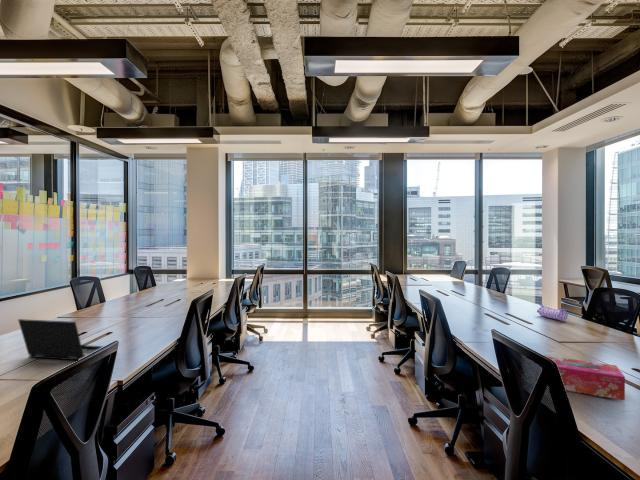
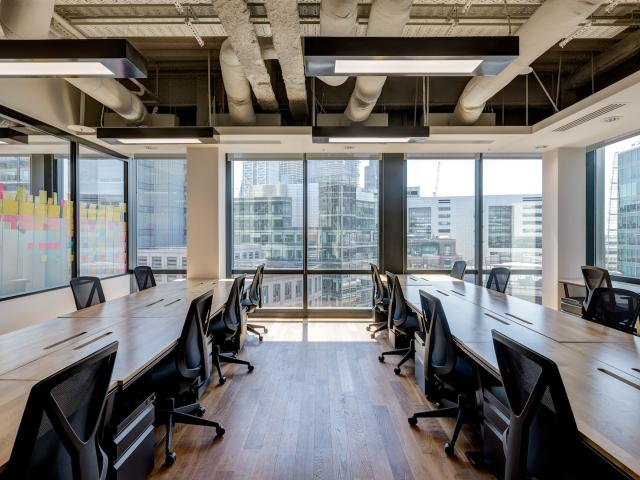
- tissue box (579, 375)
- laptop (68, 334)
- pencil case (552, 312)
